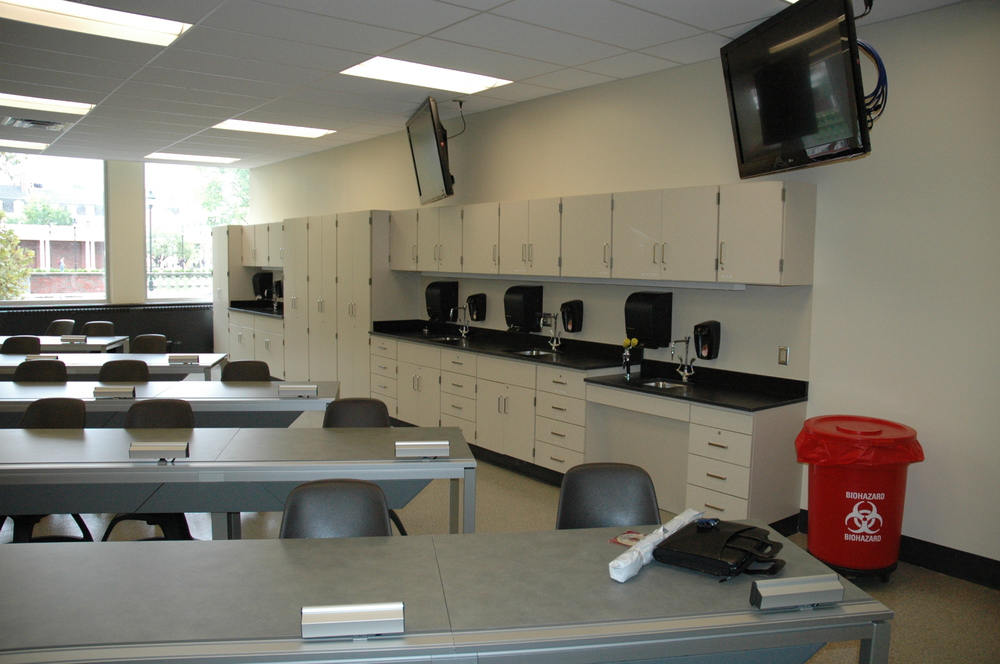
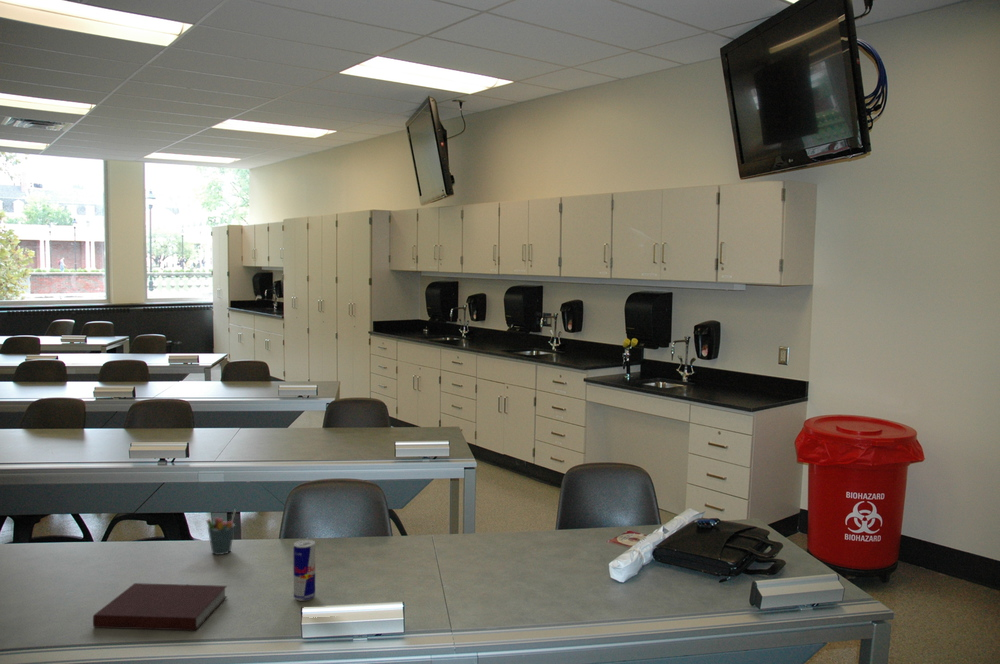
+ pen holder (221, 531)
+ notebook (163, 605)
+ beverage can (304, 570)
